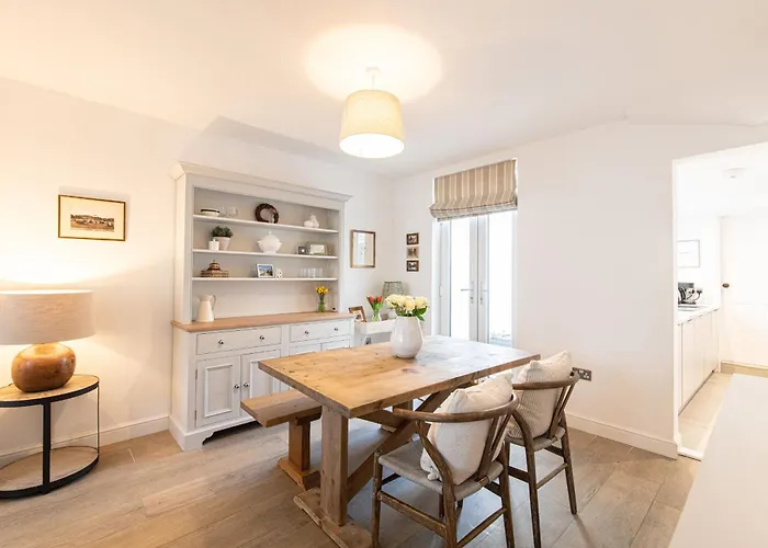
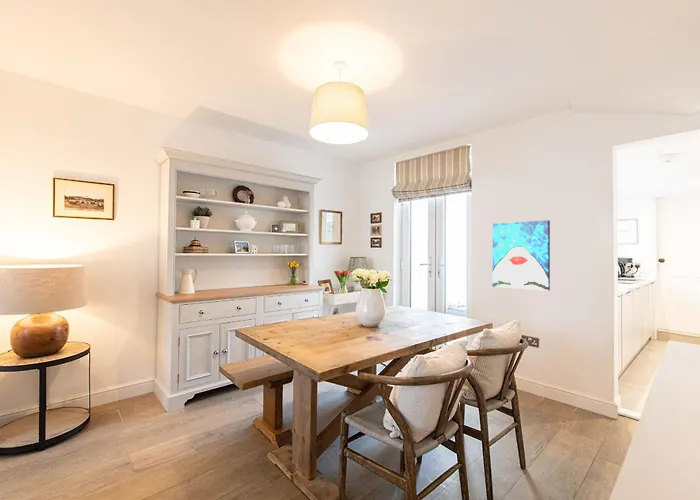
+ wall art (519, 255)
